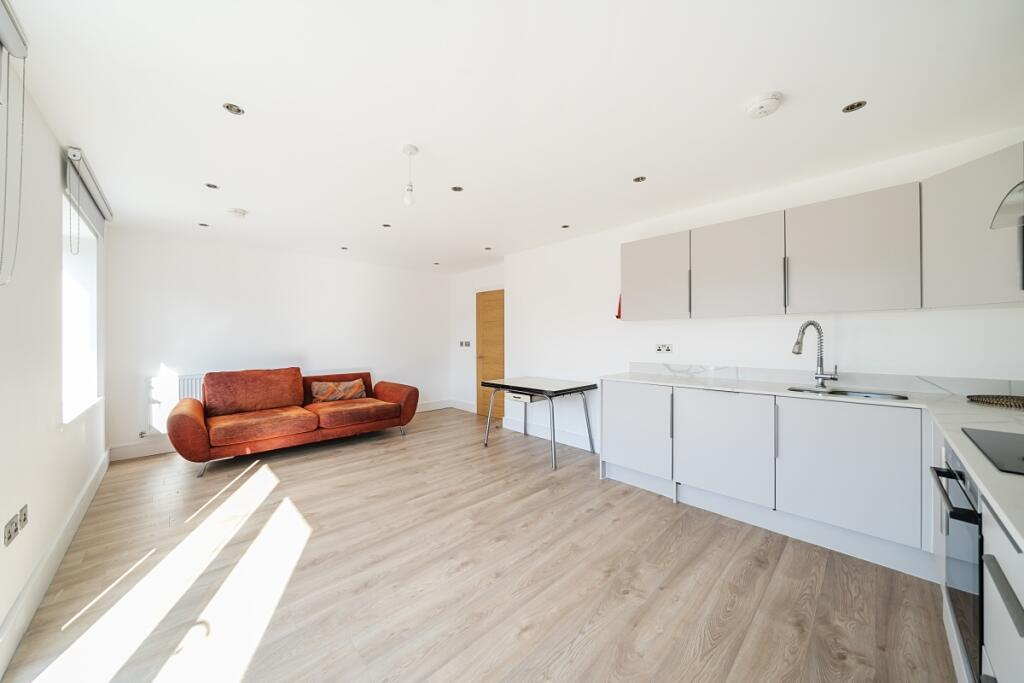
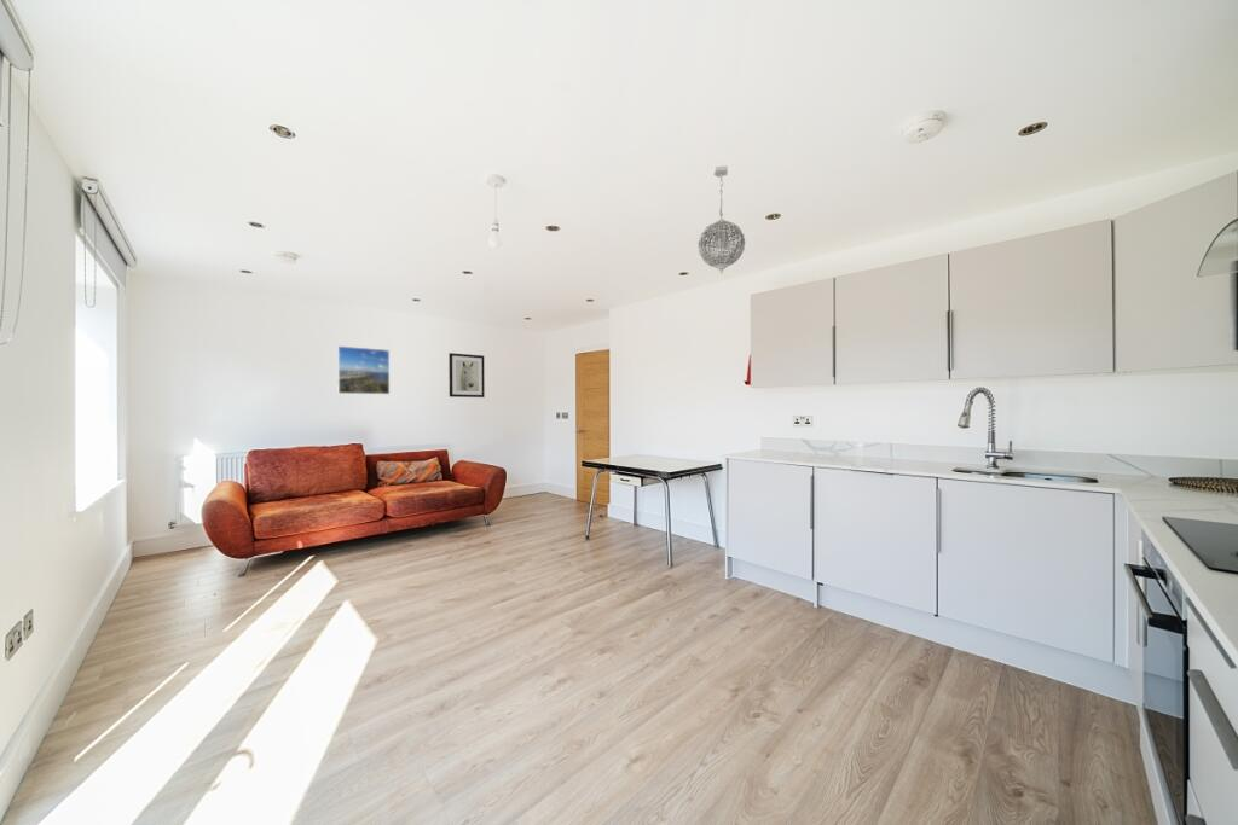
+ wall art (467, 376)
+ pendant light (721, 221)
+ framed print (364, 371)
